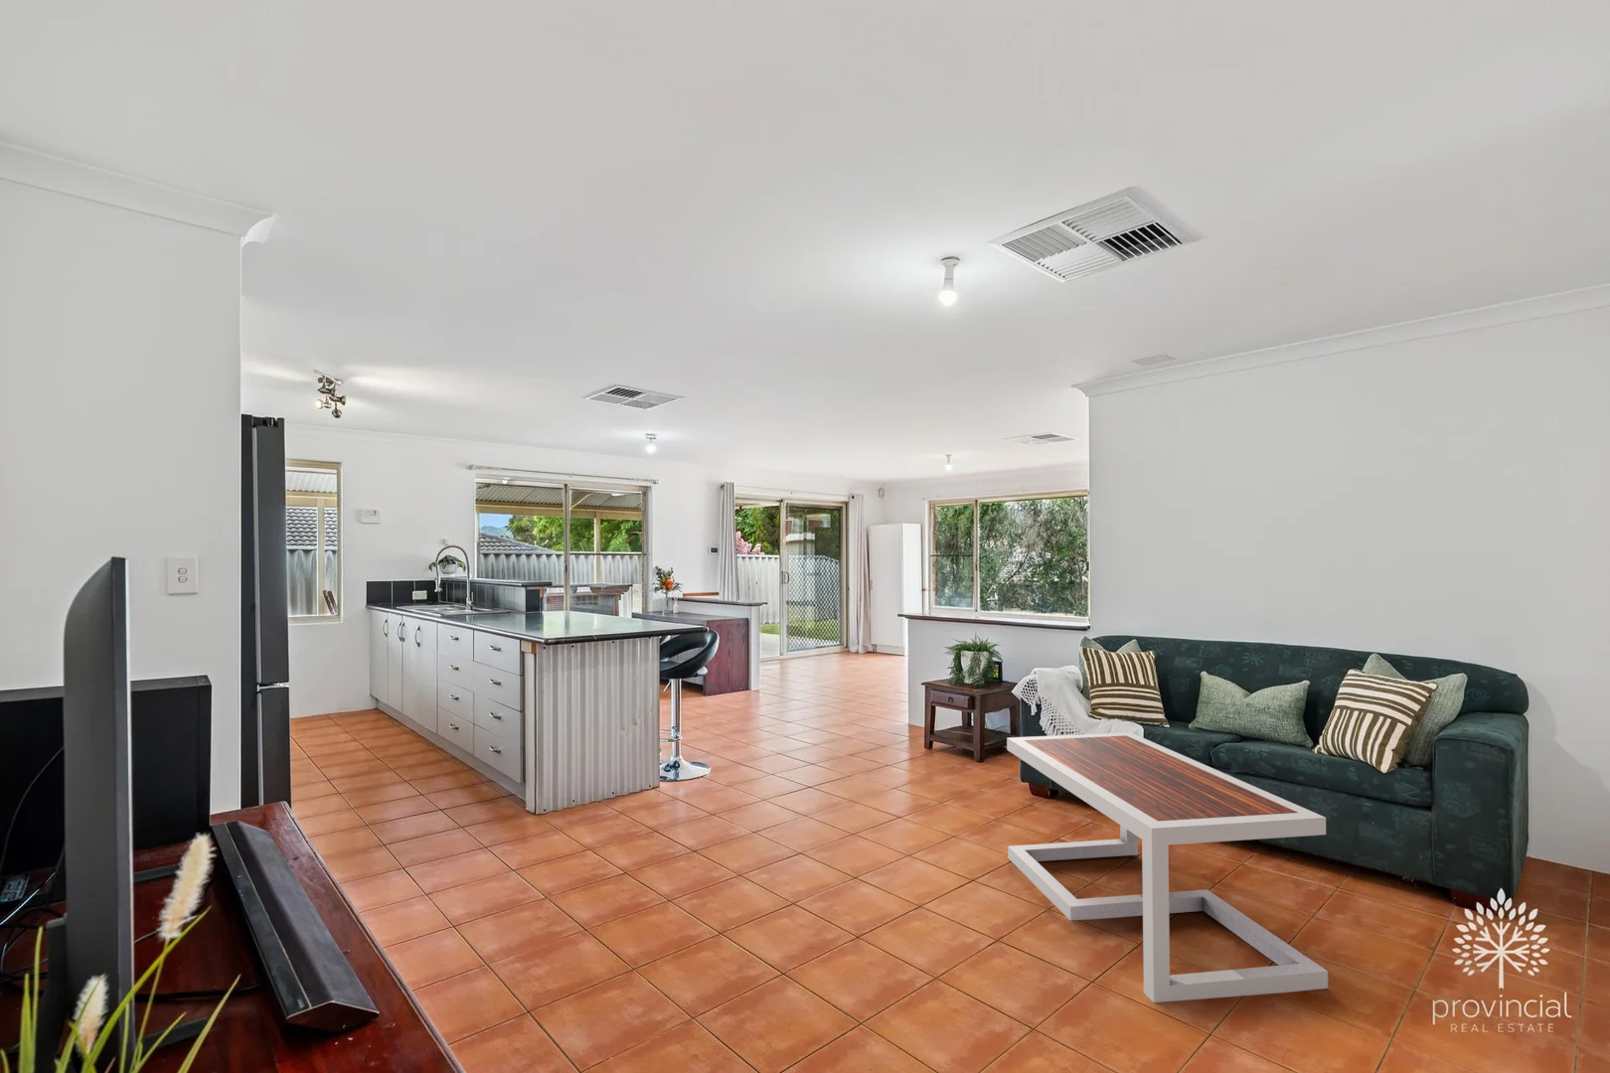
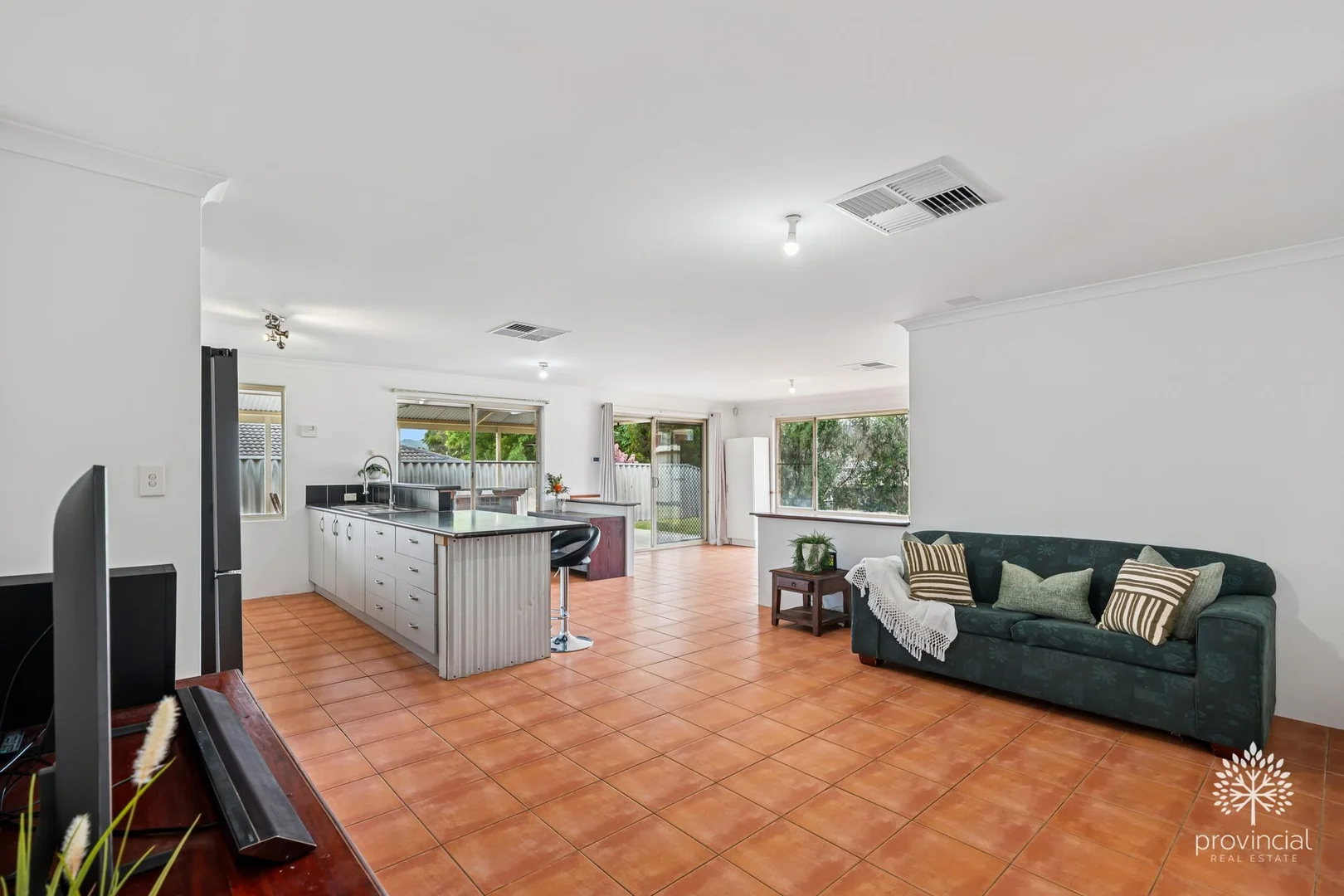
- coffee table (1137, 841)
